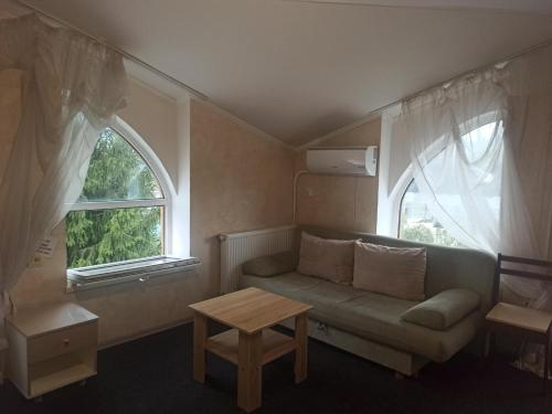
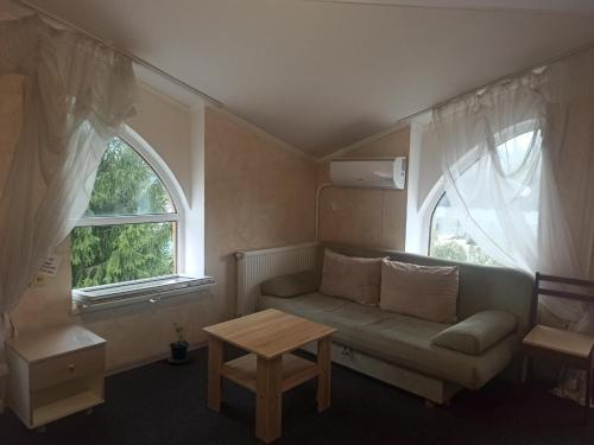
+ potted plant (178, 341)
